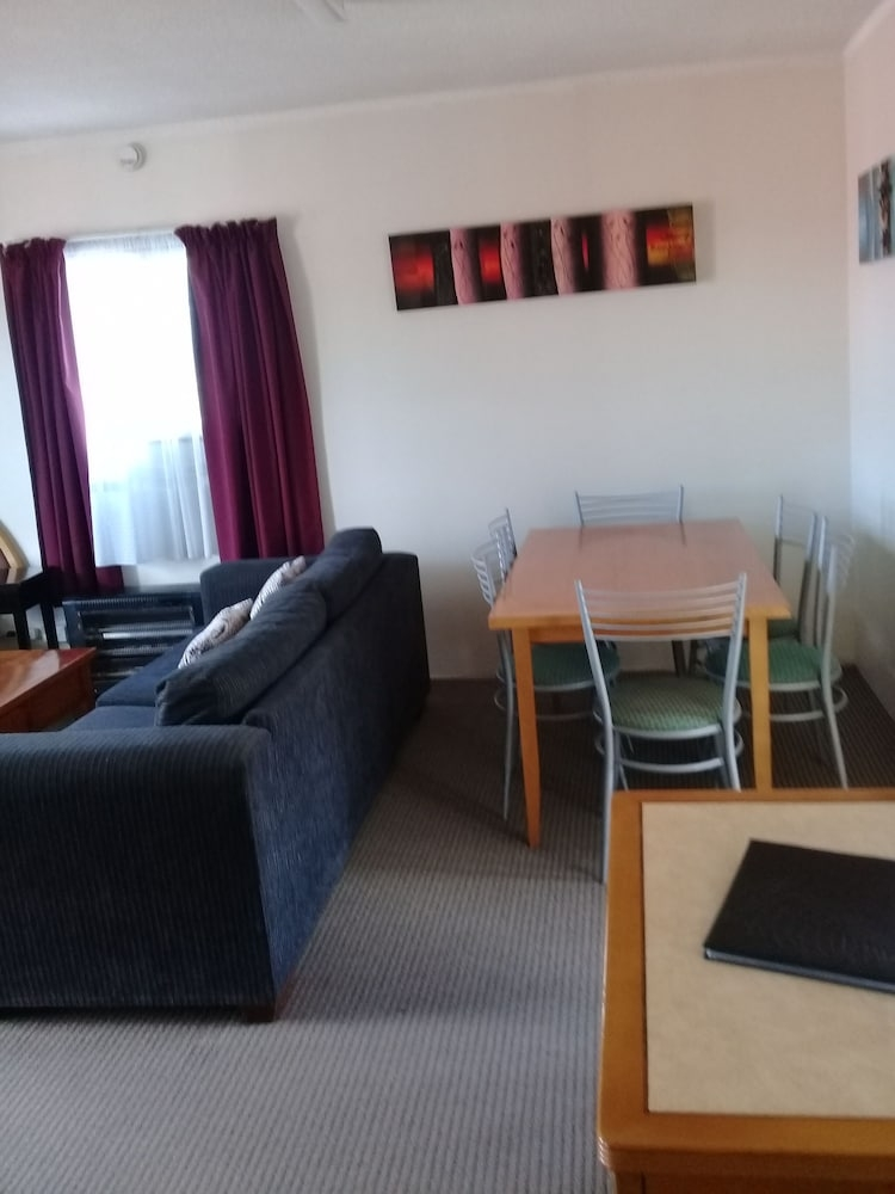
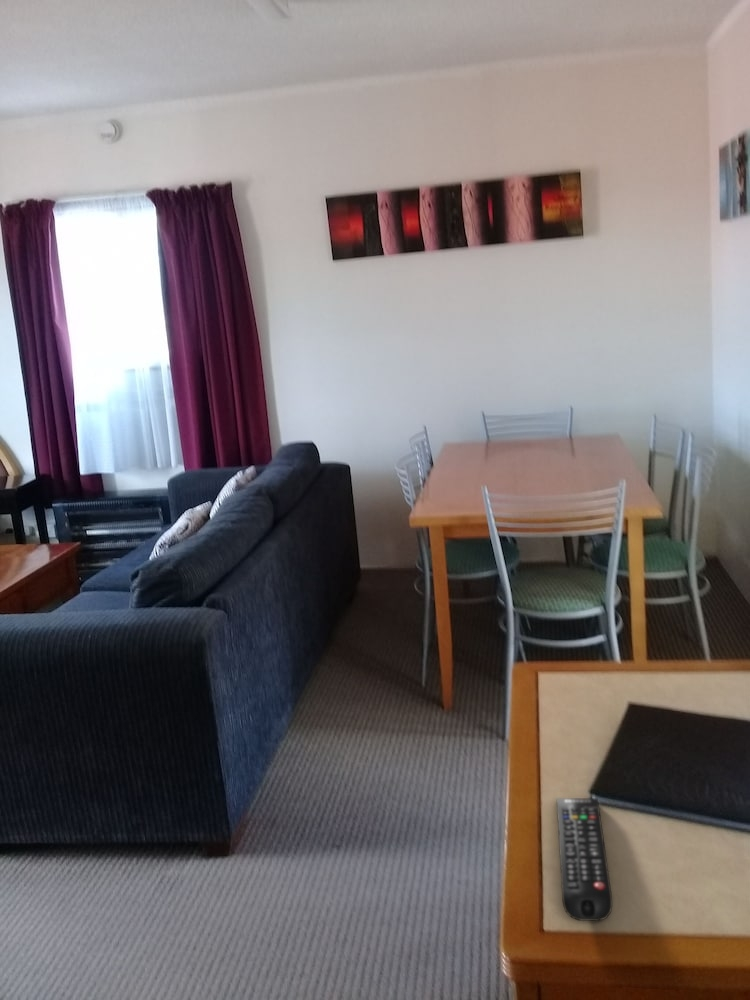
+ remote control (581, 848)
